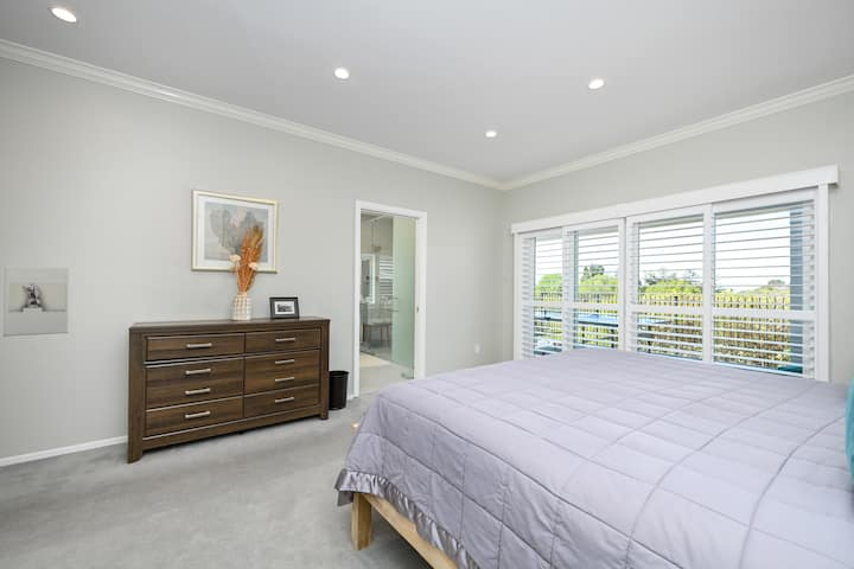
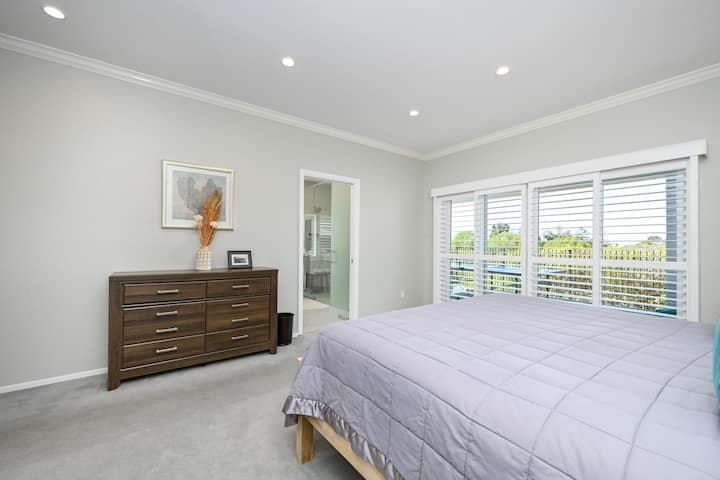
- wall sculpture (38, 300)
